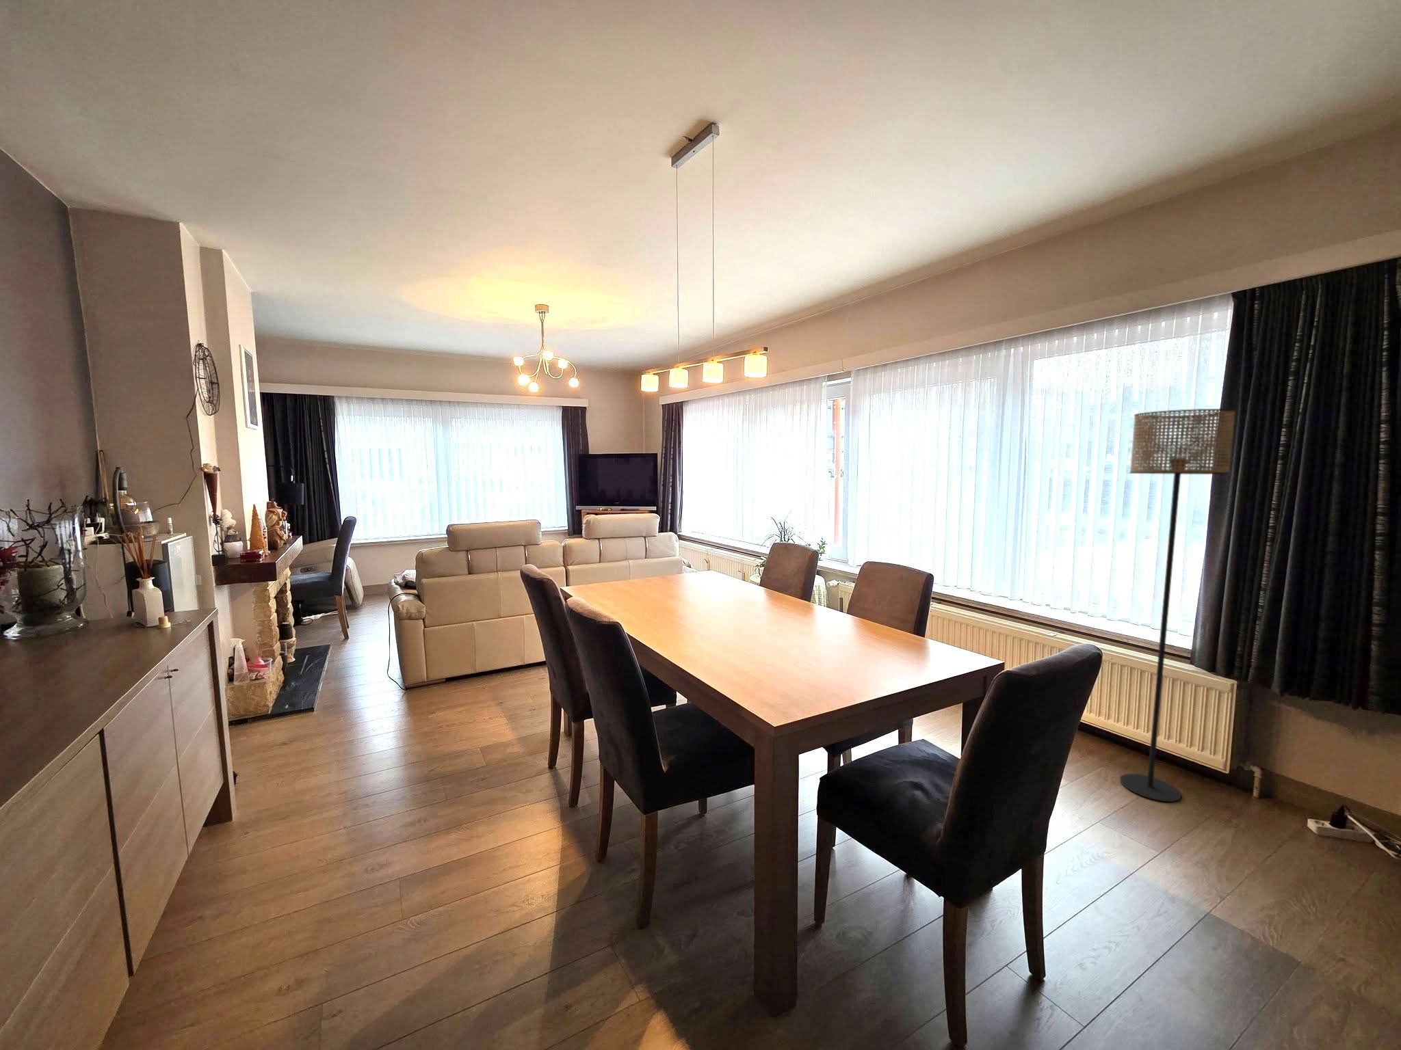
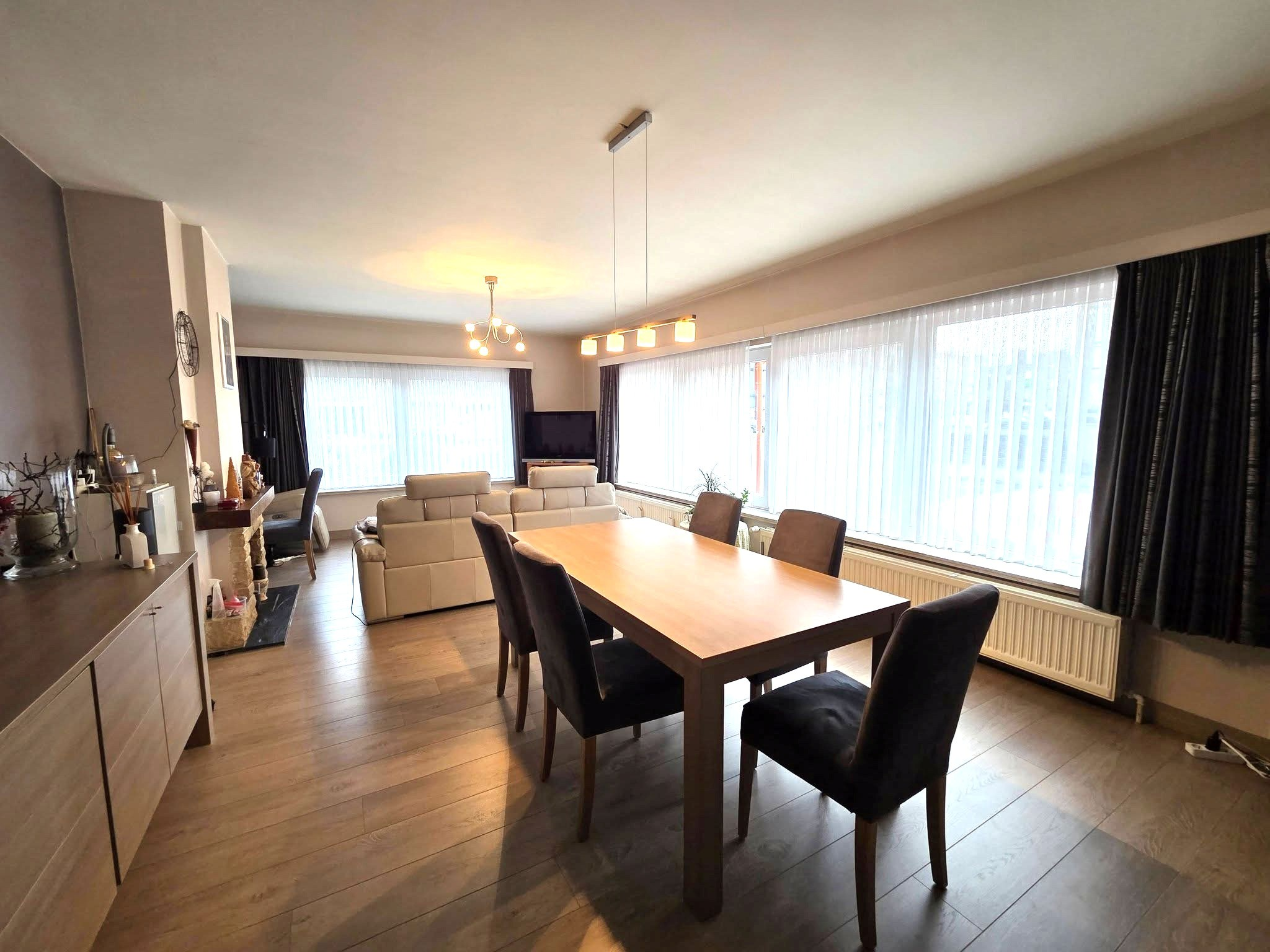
- floor lamp (1166, 607)
